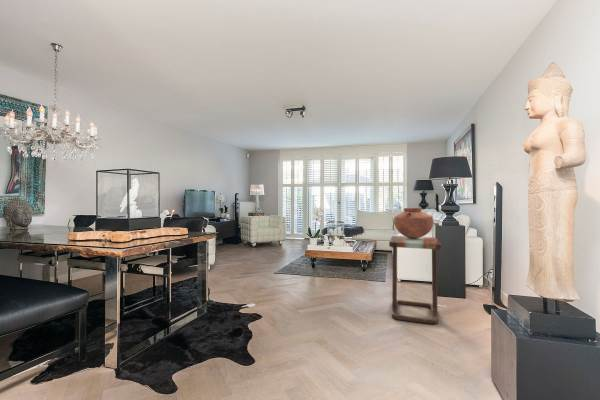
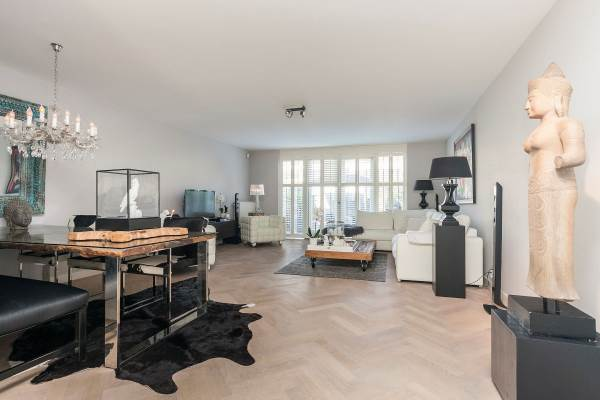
- vase (413, 223)
- side table (396, 275)
